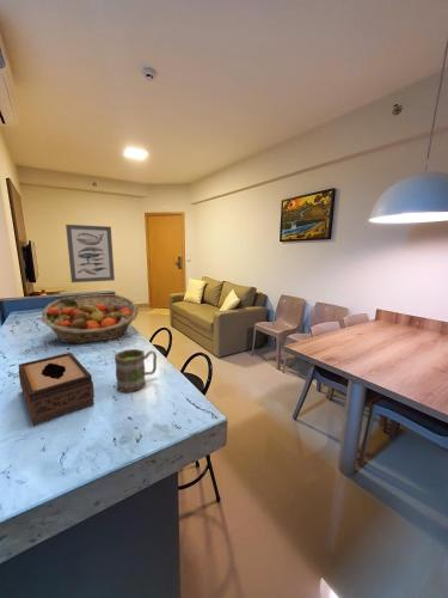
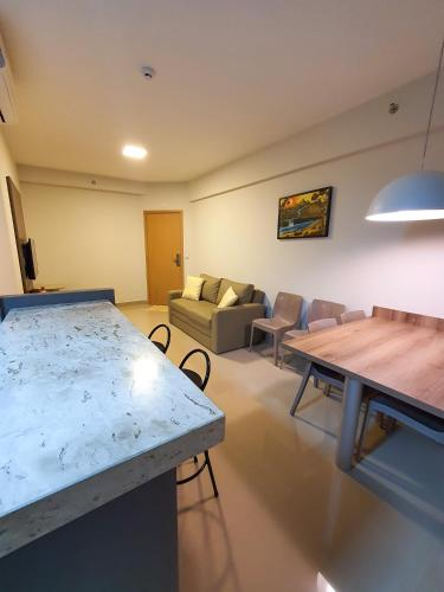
- fruit basket (93, 317)
- mug (136, 367)
- wall art (91, 254)
- tissue box (55, 383)
